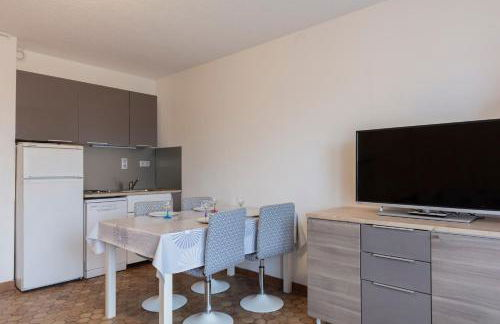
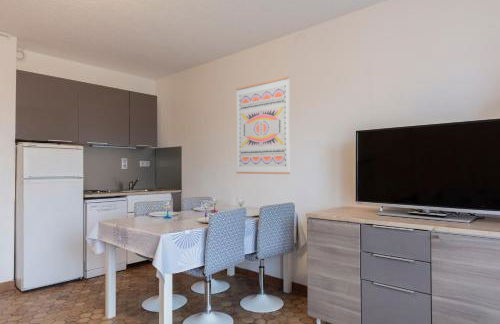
+ wall art (261, 128)
